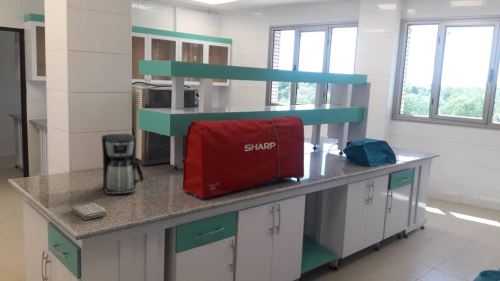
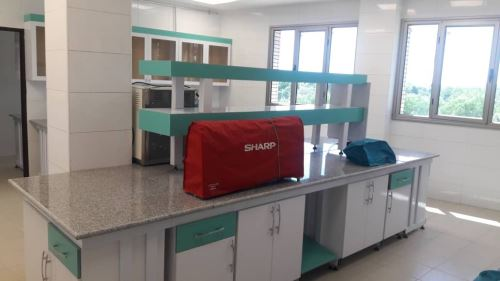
- coffee maker (123, 161)
- washcloth (89, 210)
